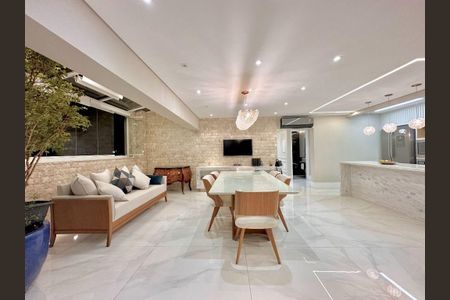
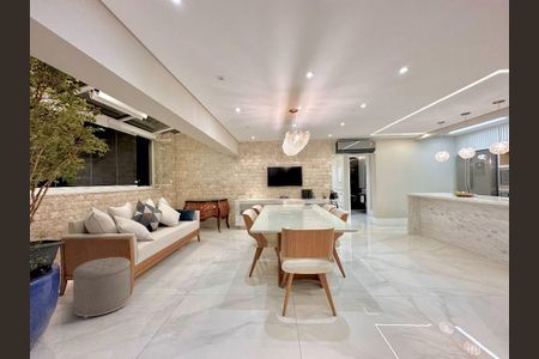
+ ottoman (103, 284)
